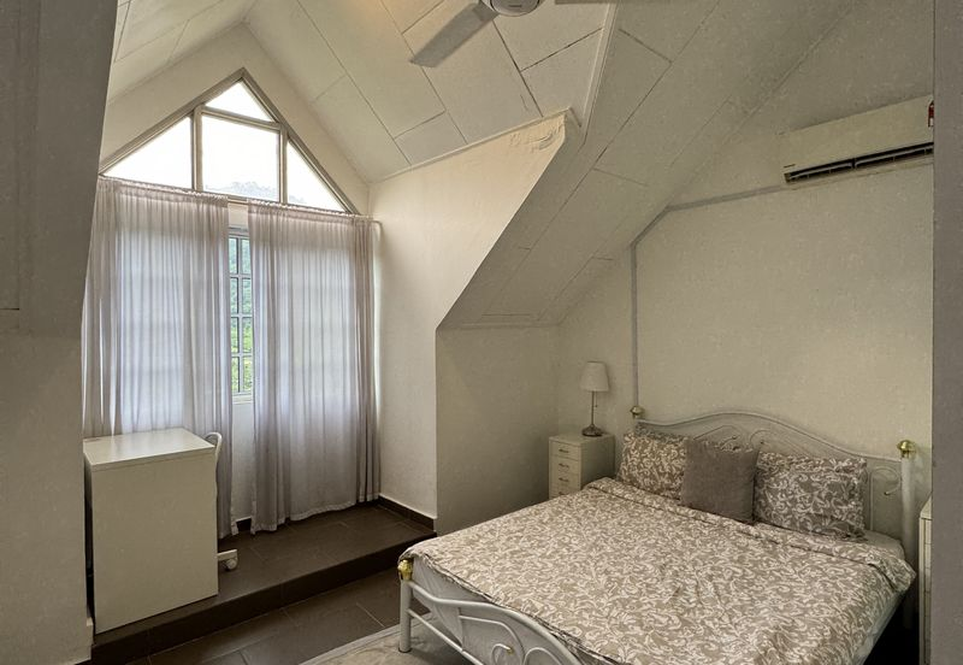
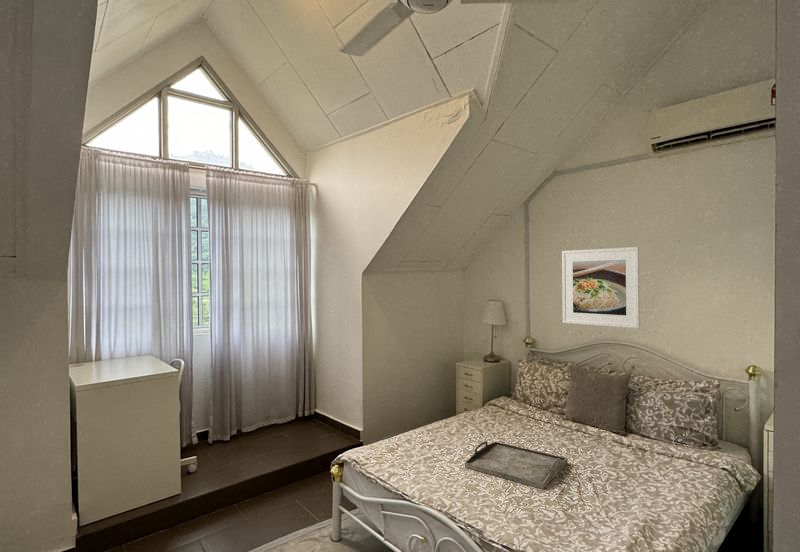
+ serving tray (516, 458)
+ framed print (598, 287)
